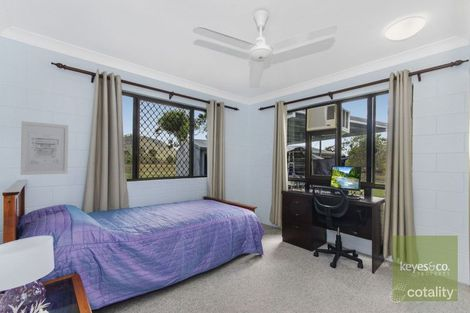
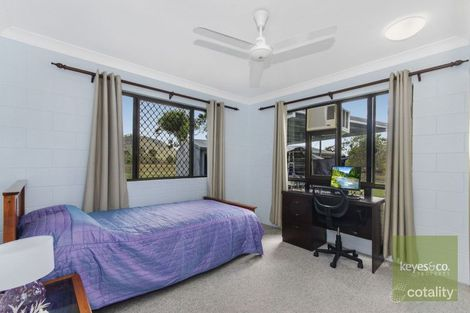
- wall art (45, 148)
